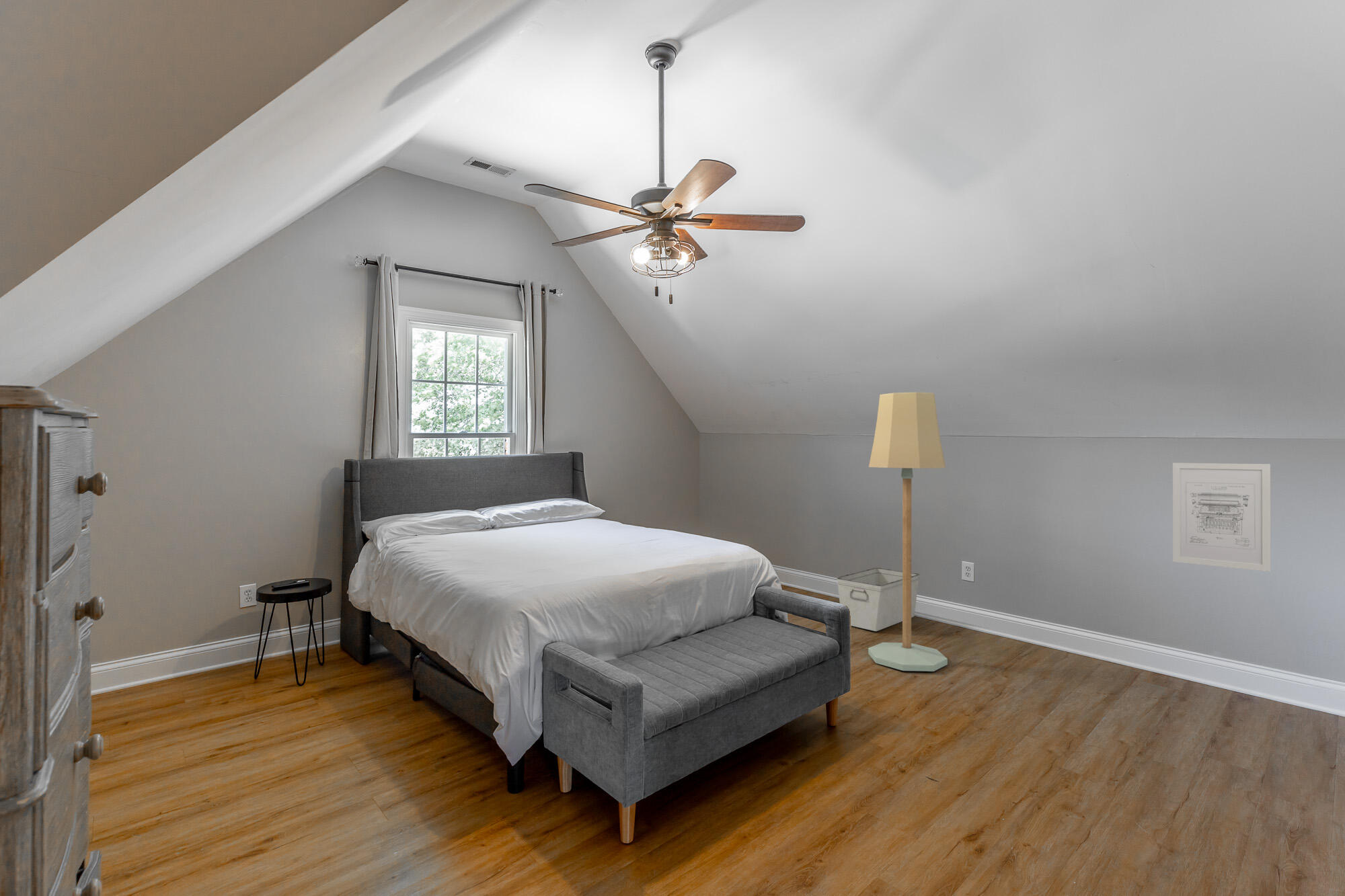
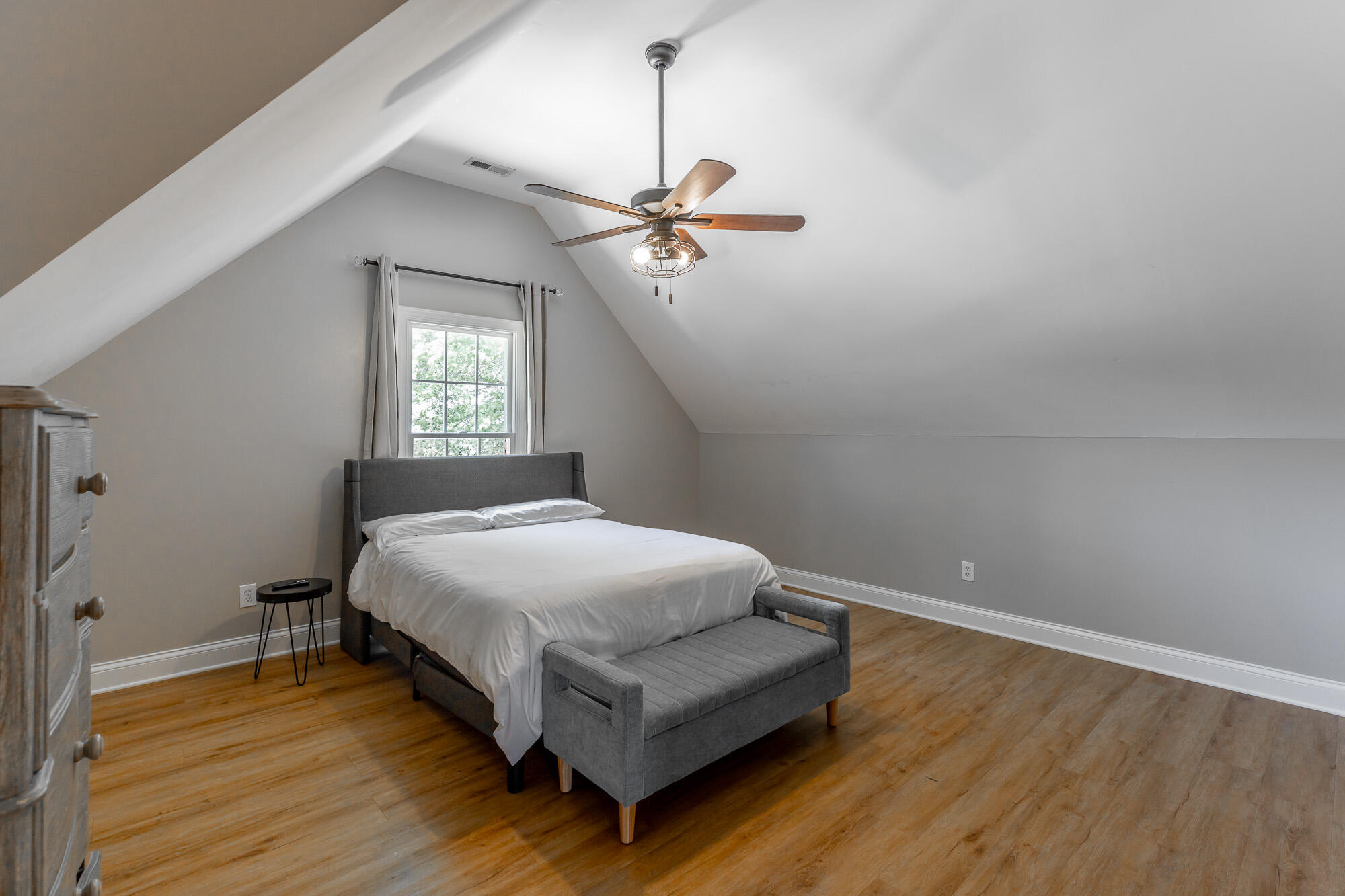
- floor lamp (907, 526)
- storage bin (878, 598)
- wall art (1219, 514)
